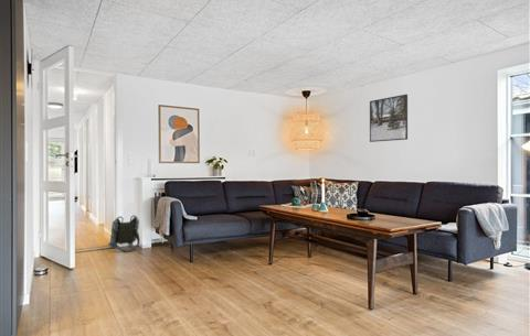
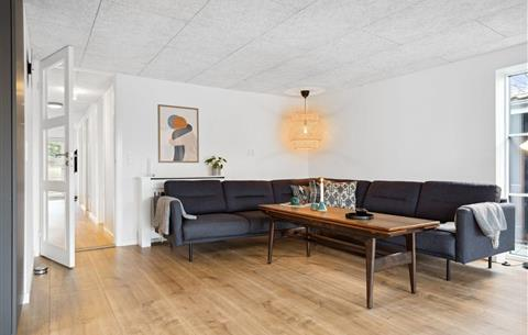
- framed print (388, 119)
- backpack (125, 231)
